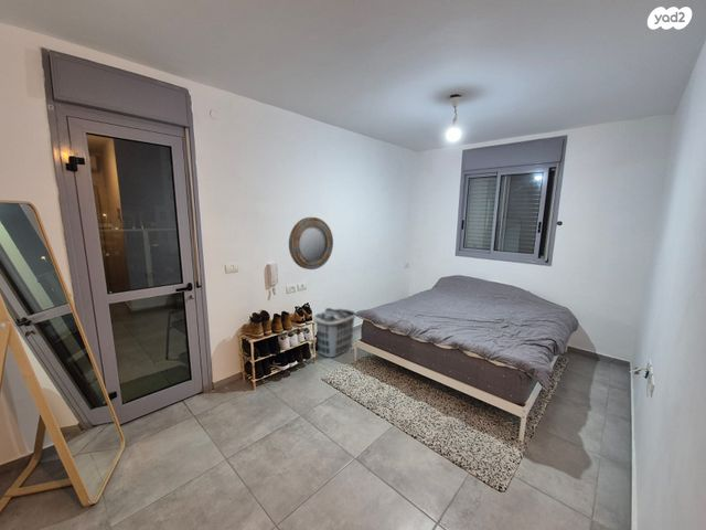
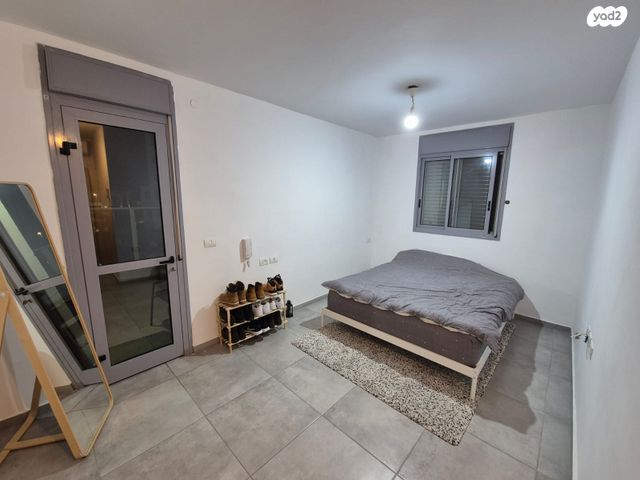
- clothes hamper (335, 329)
- home mirror (312, 243)
